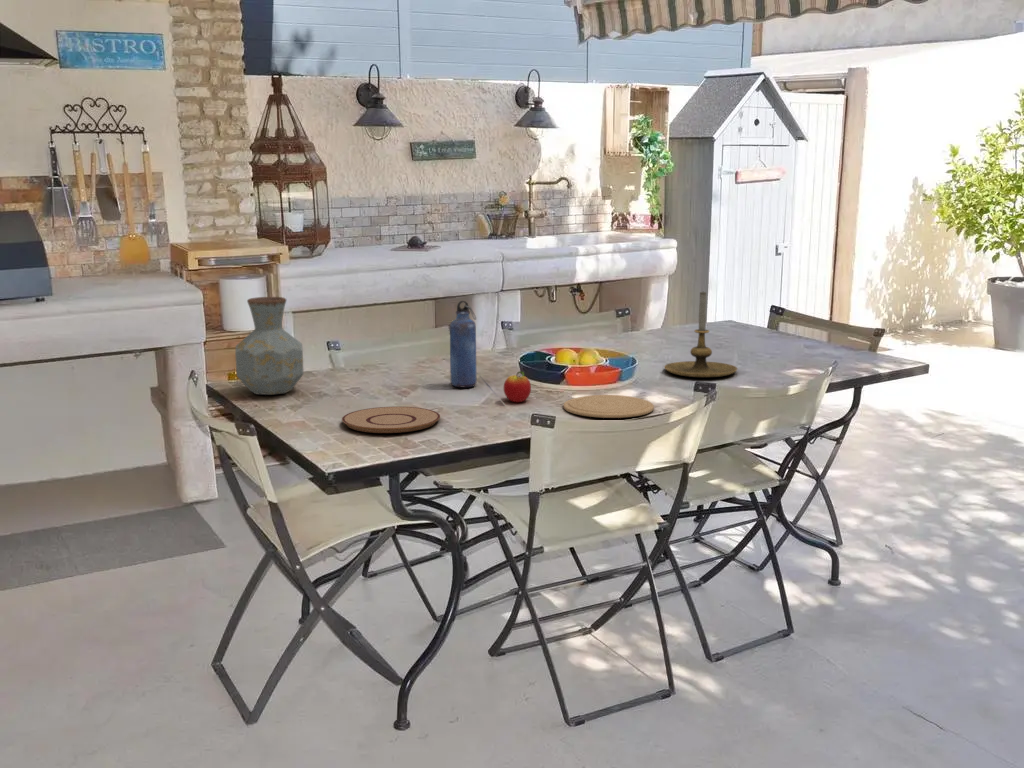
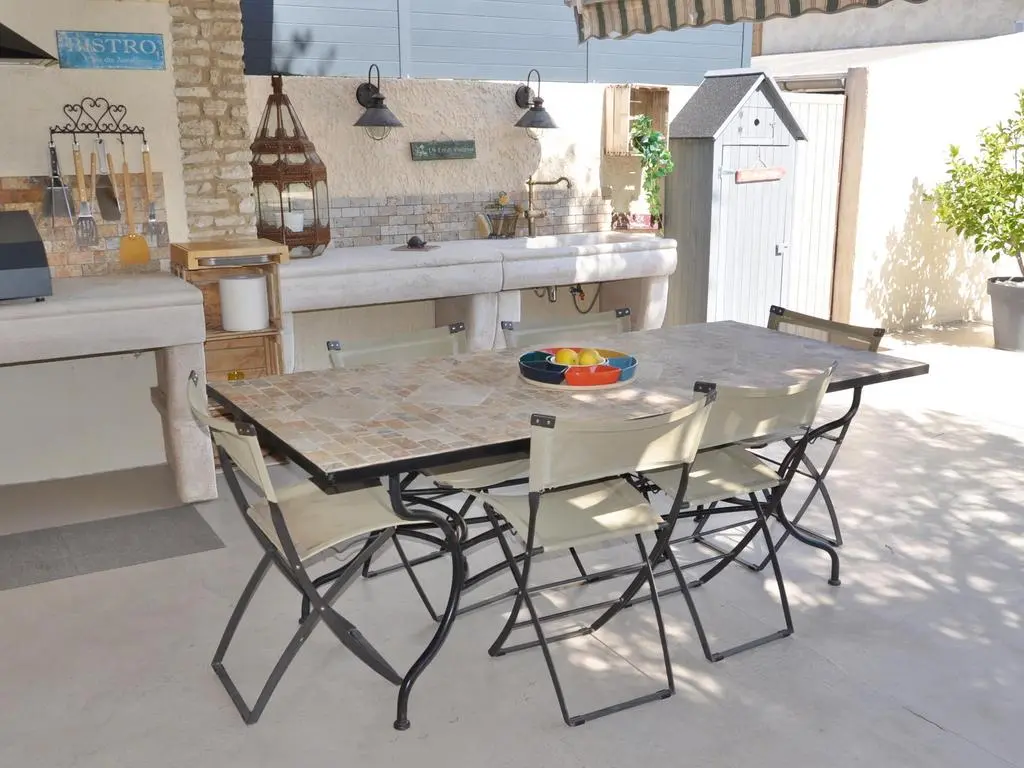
- plate (391, 419)
- vase (269, 345)
- water bottle (463, 343)
- apple (517, 386)
- plate (608, 405)
- candle holder (701, 332)
